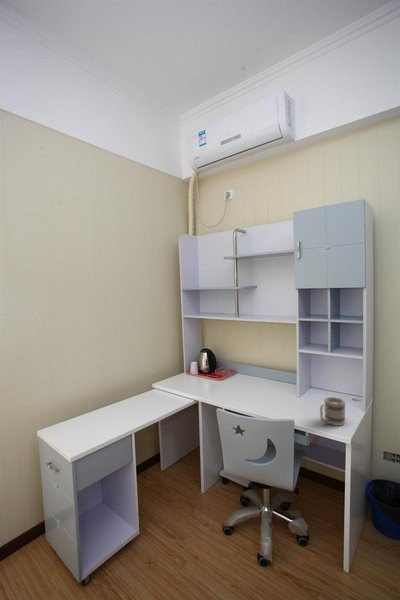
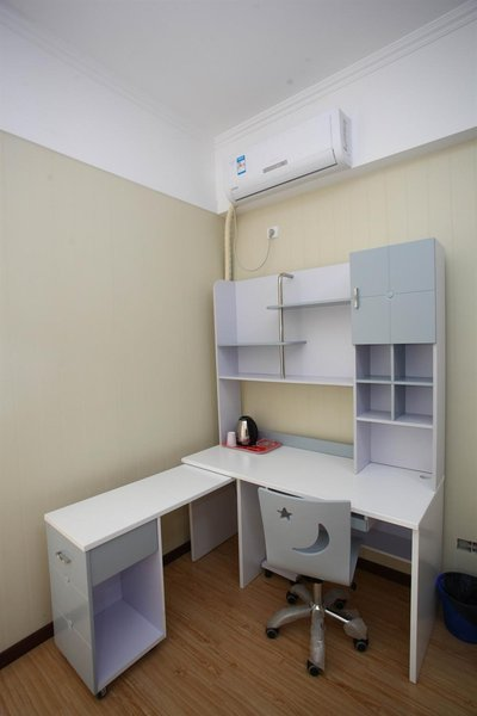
- mug (331, 411)
